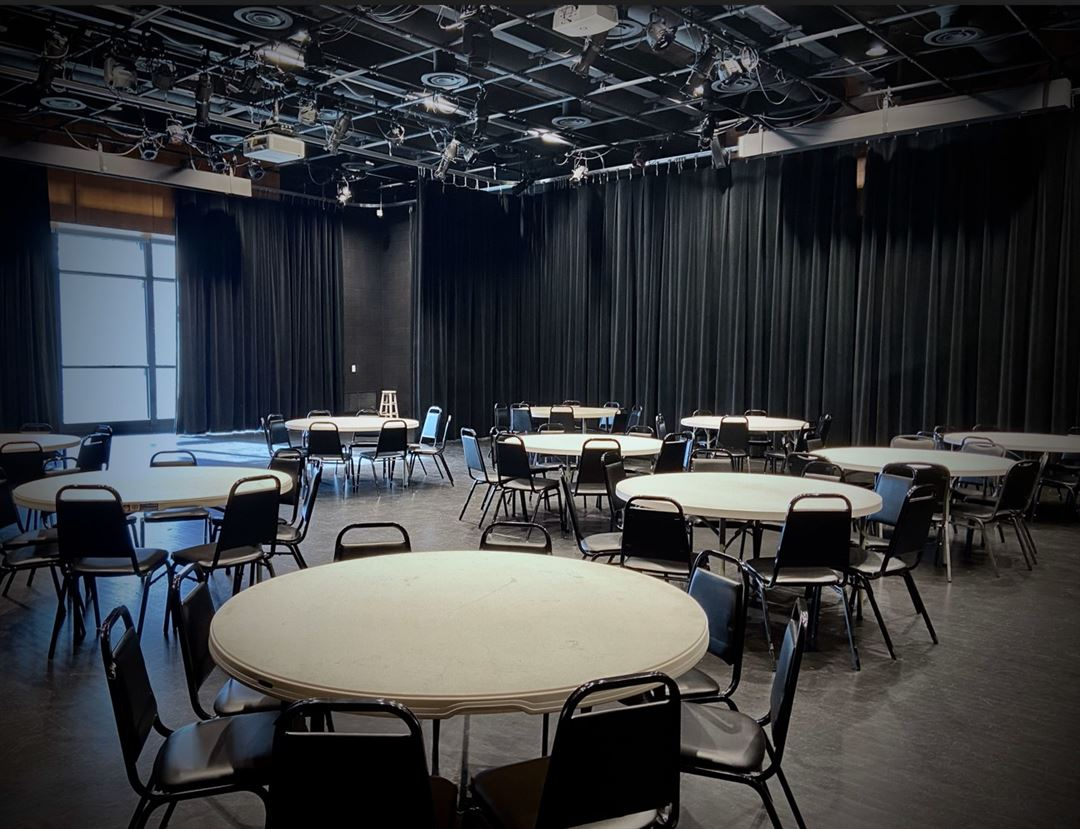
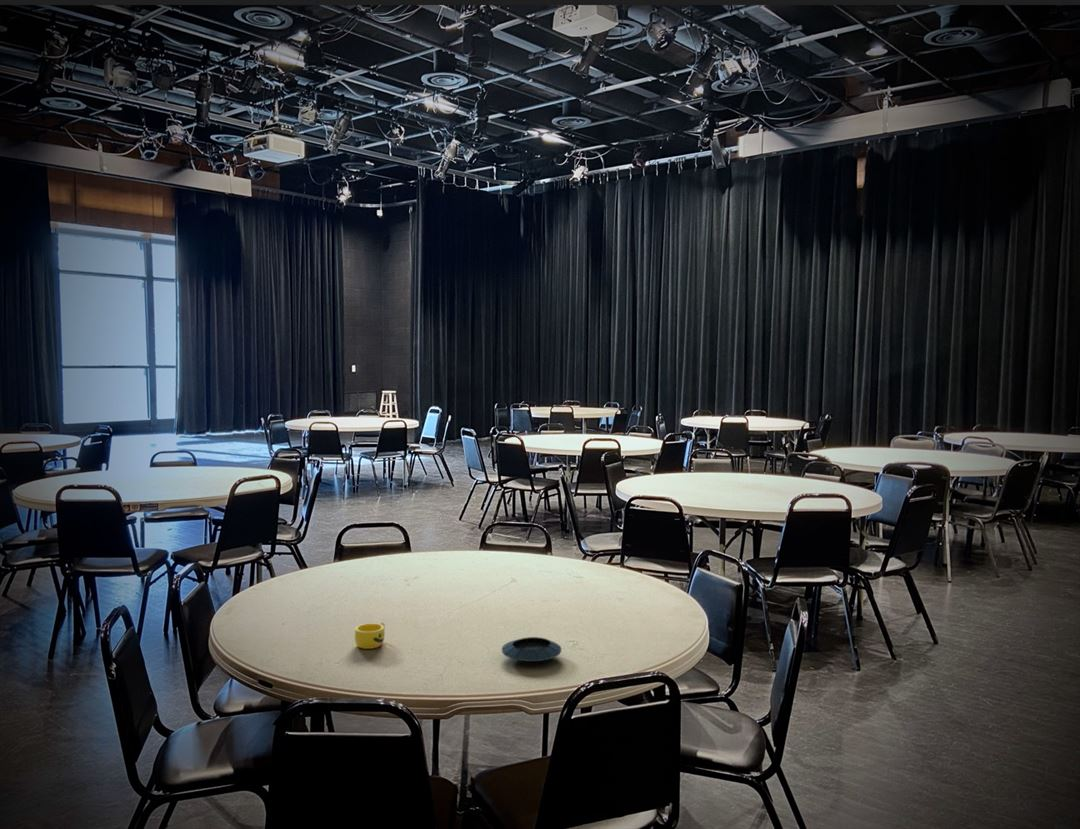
+ saucer (531, 647)
+ cup (372, 634)
